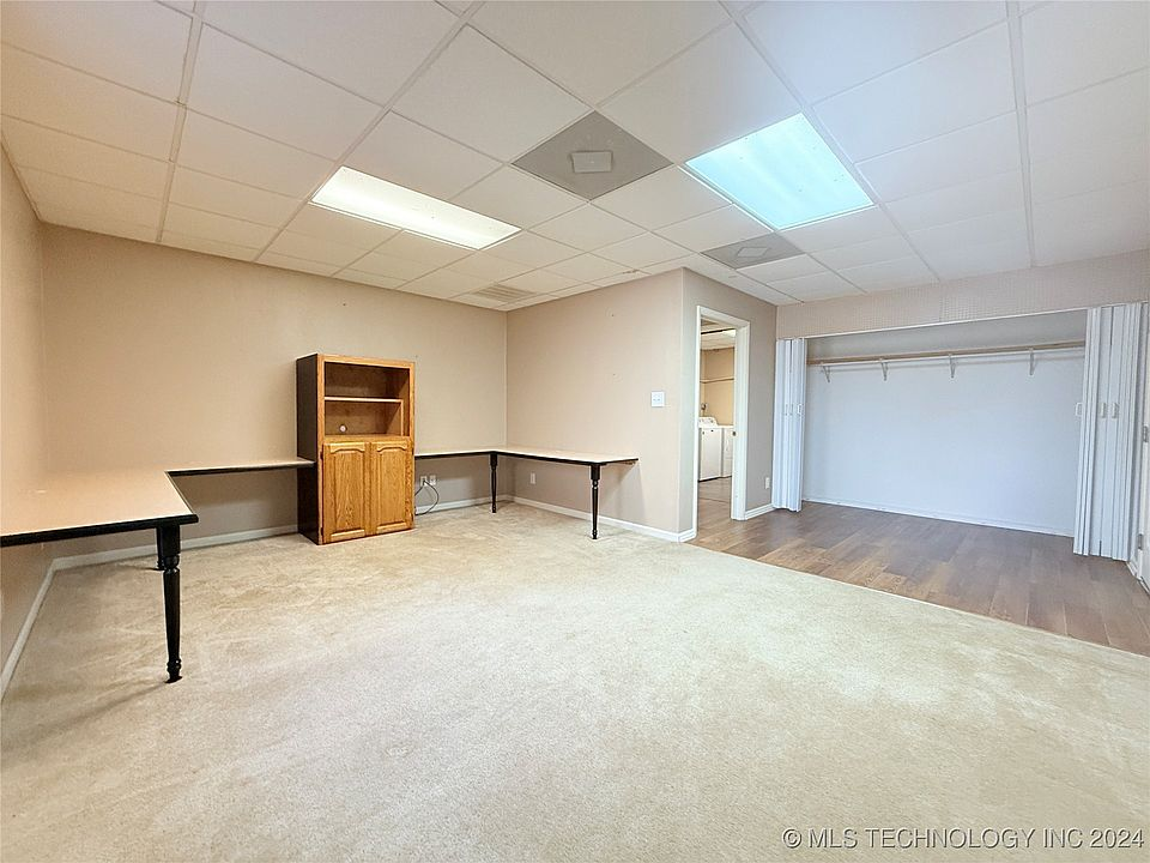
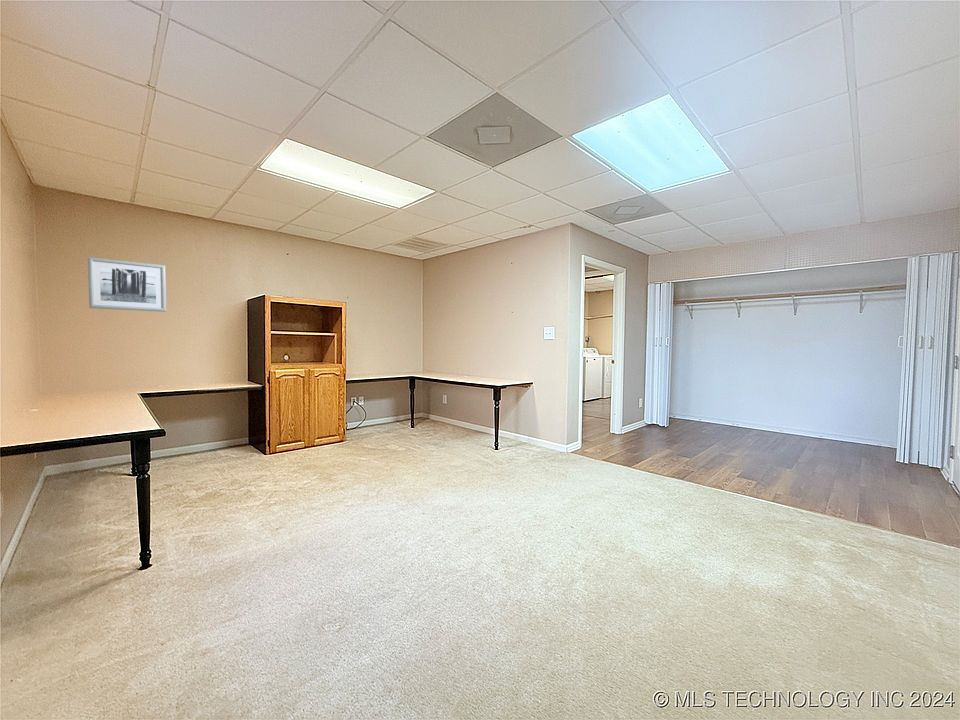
+ wall art (129, 285)
